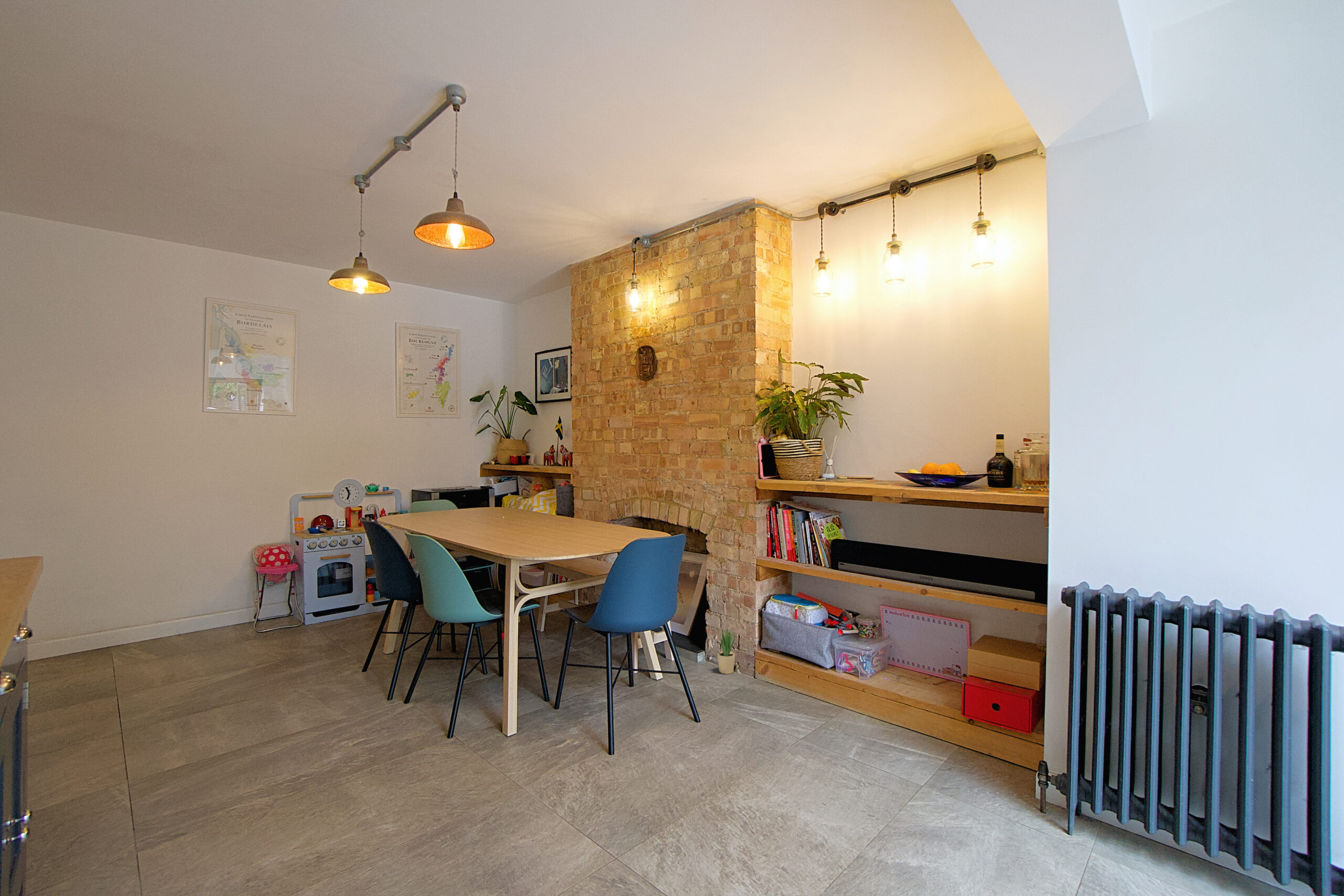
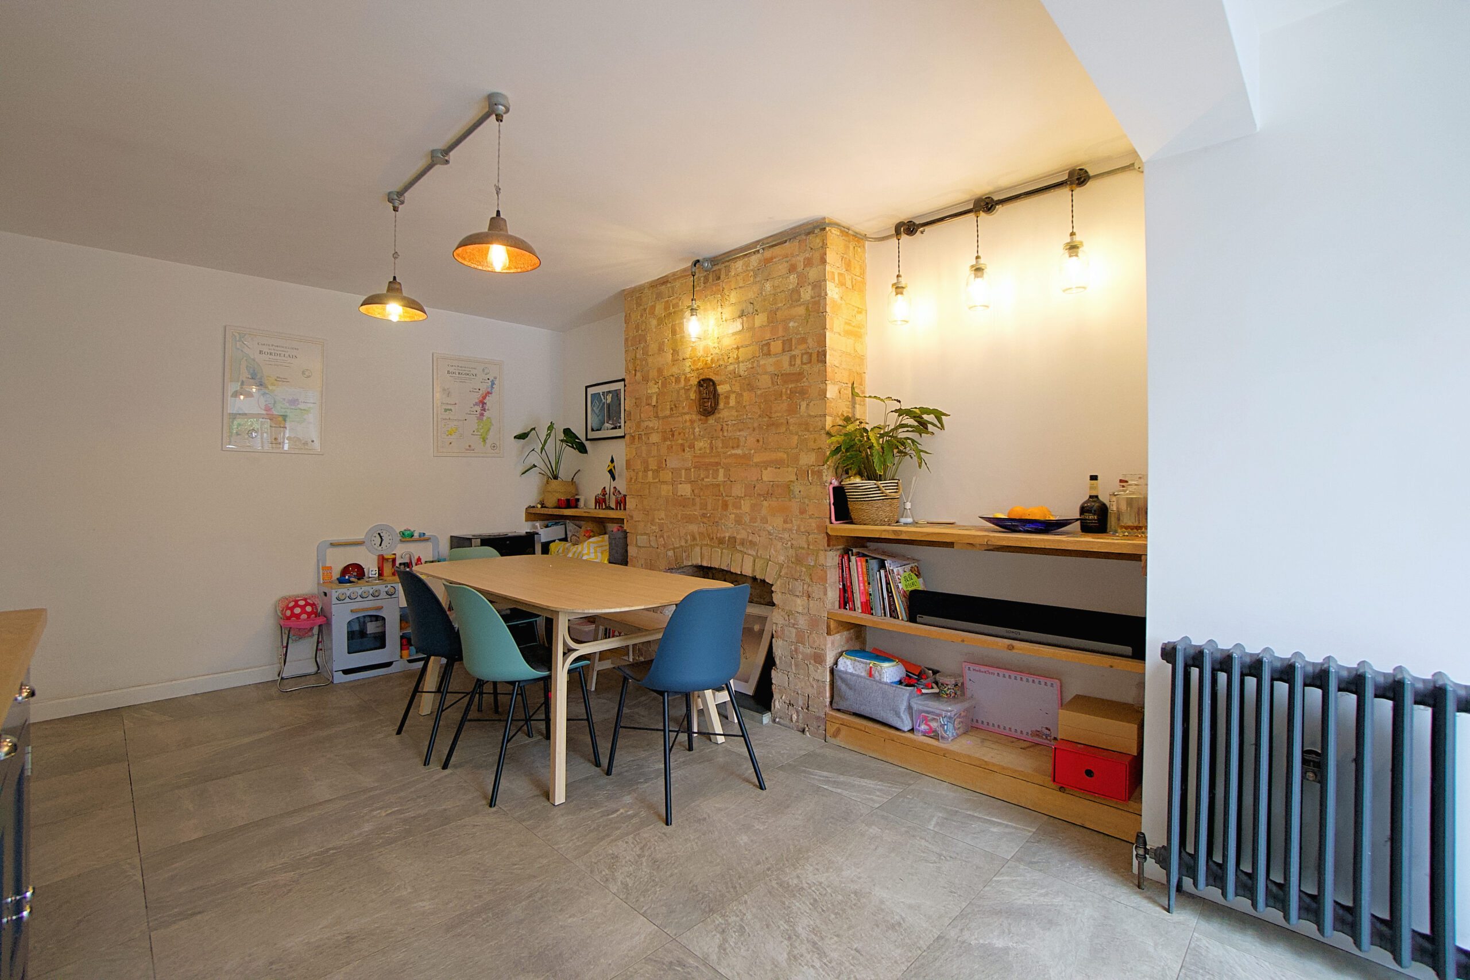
- potted plant (727, 647)
